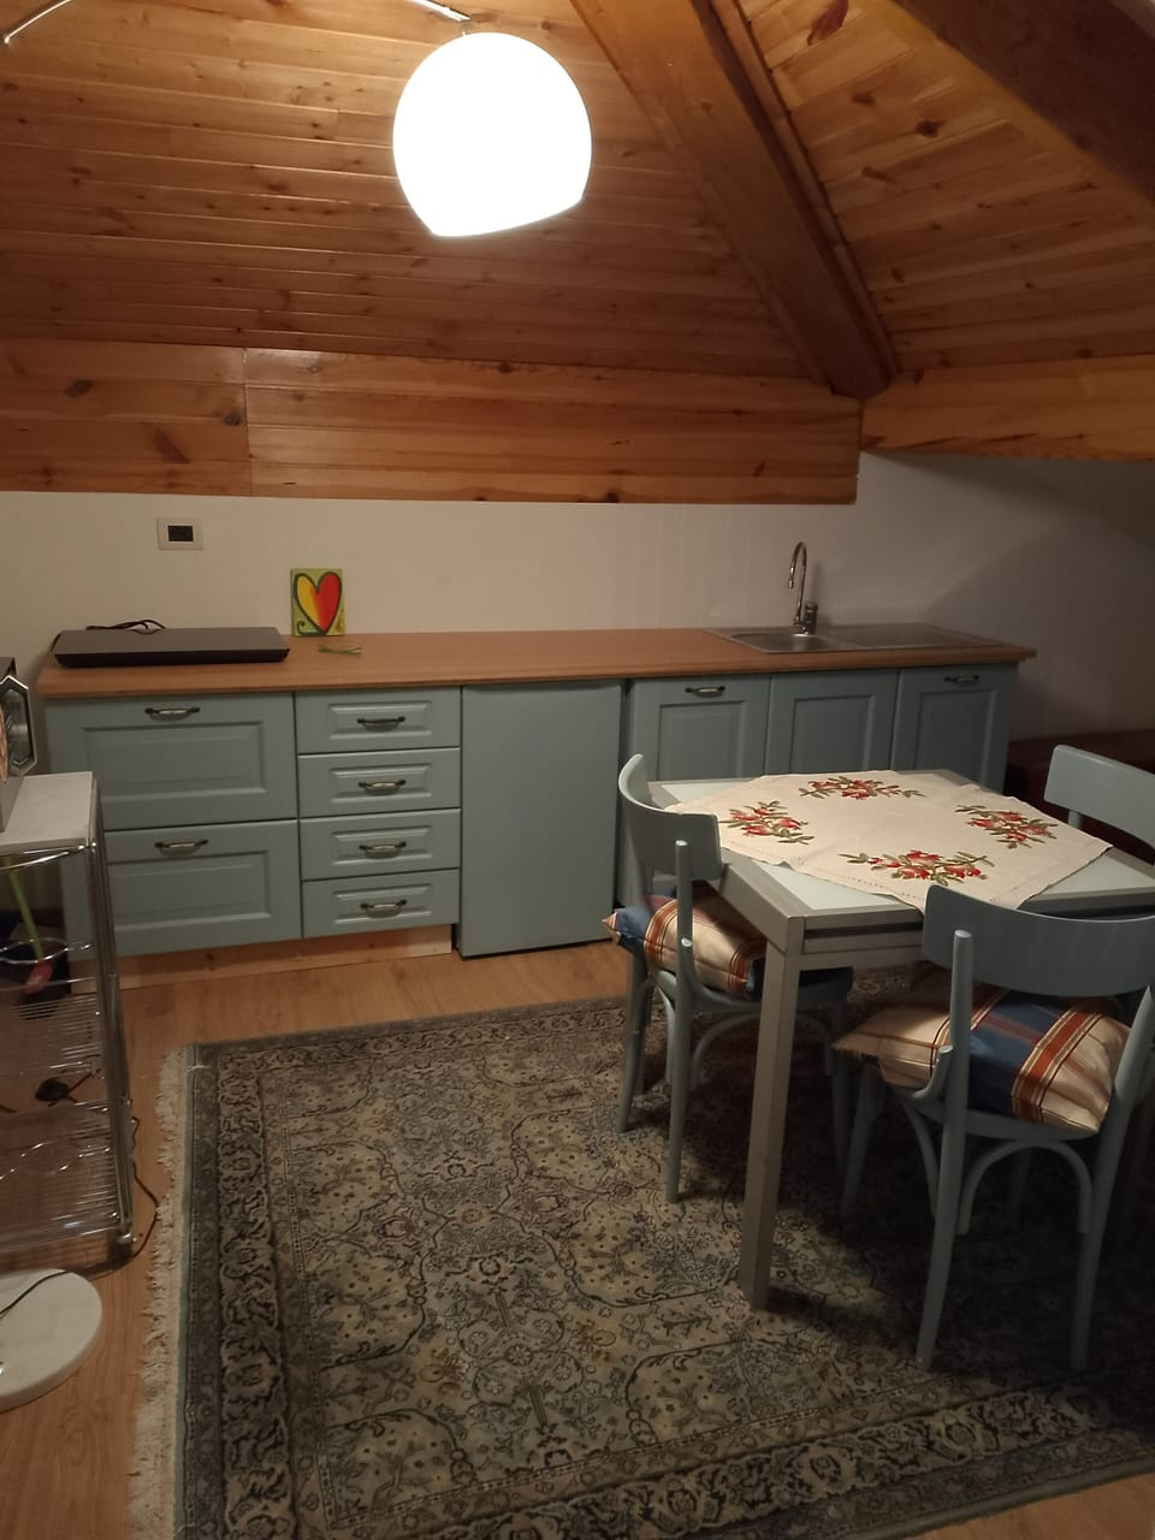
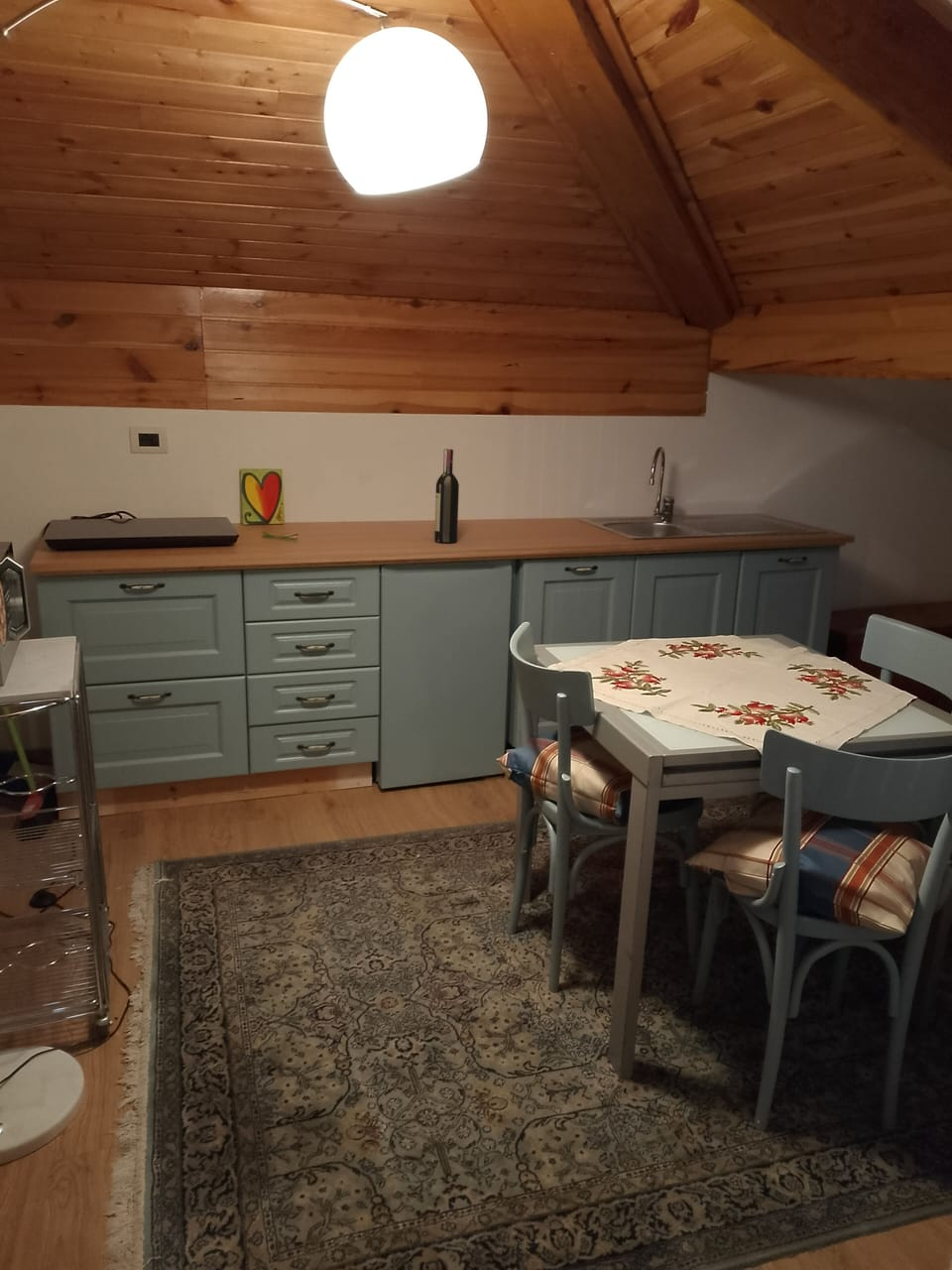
+ wine bottle (446, 495)
